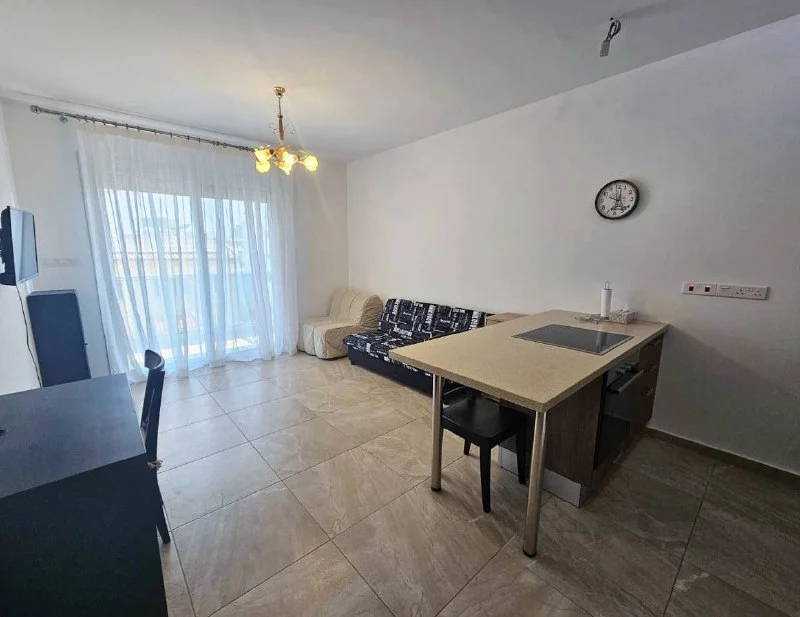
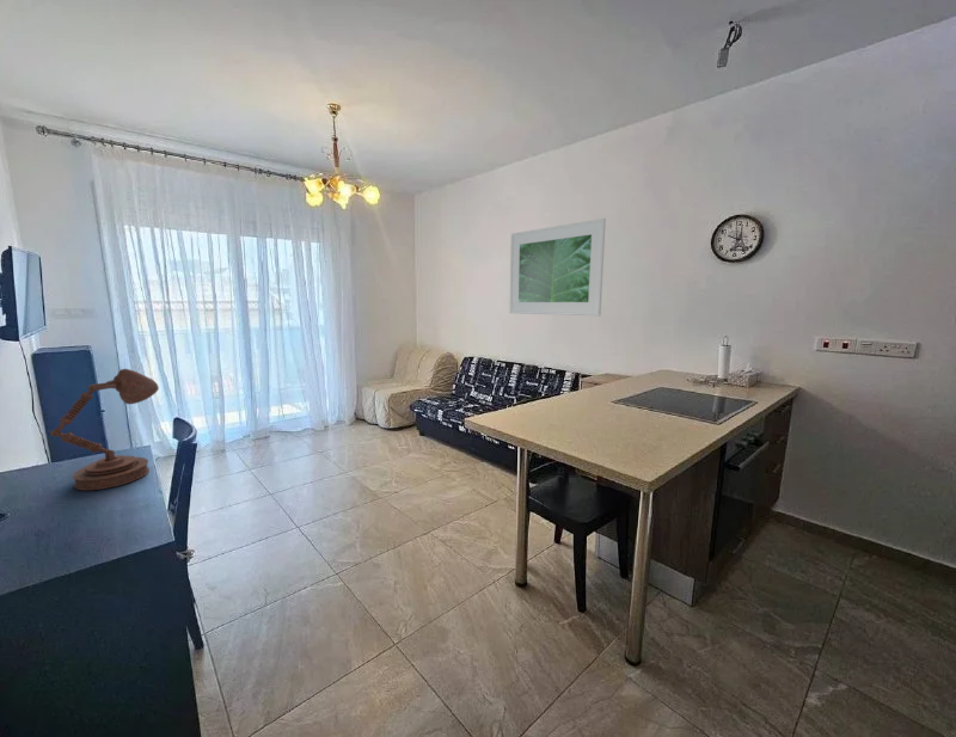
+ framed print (551, 271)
+ desk lamp (99, 443)
